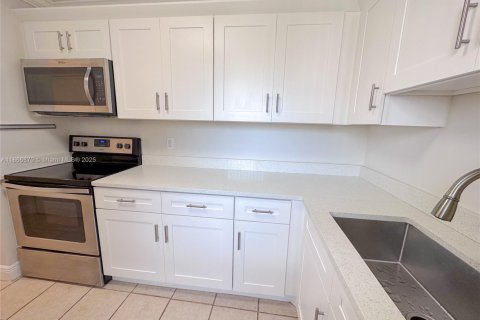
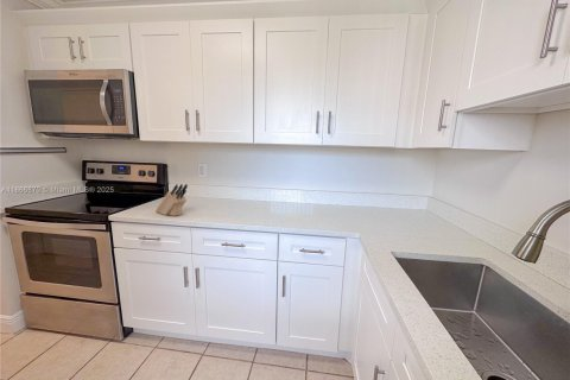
+ knife block (171, 198)
